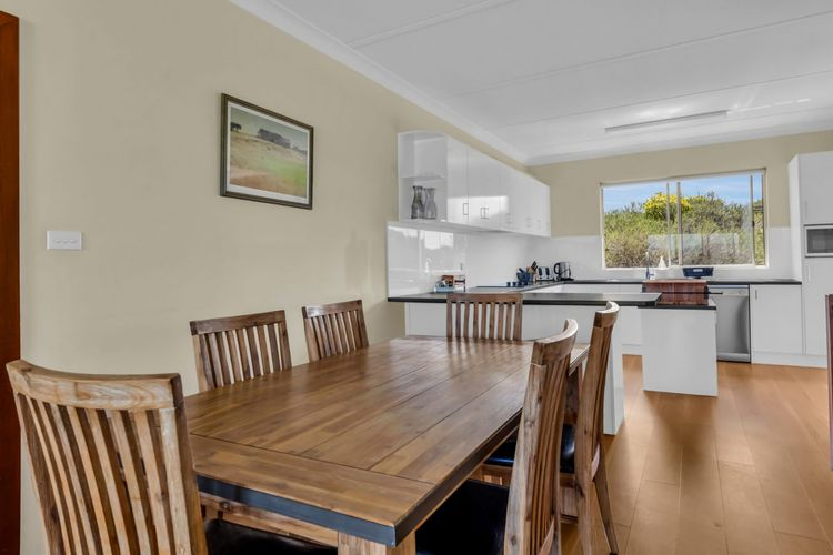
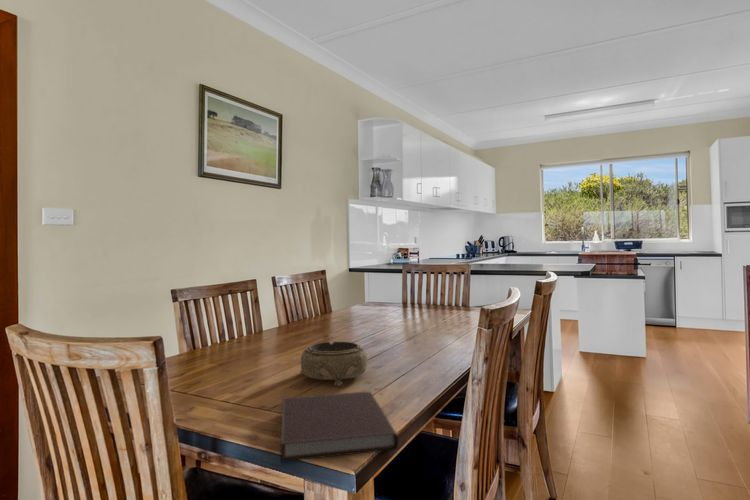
+ decorative bowl (336, 360)
+ notebook (333, 420)
